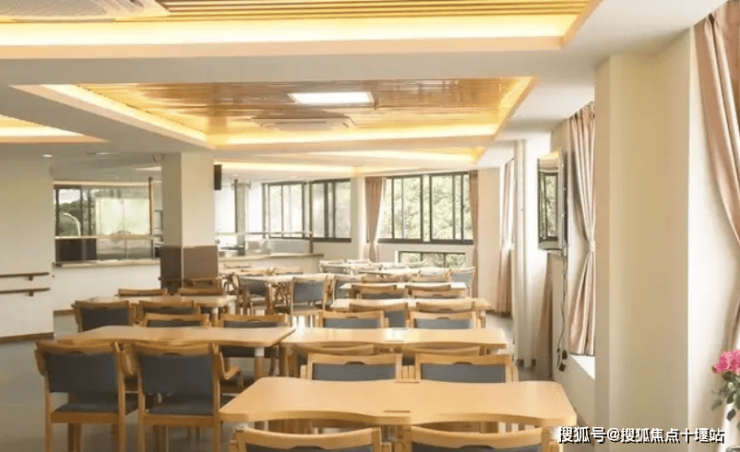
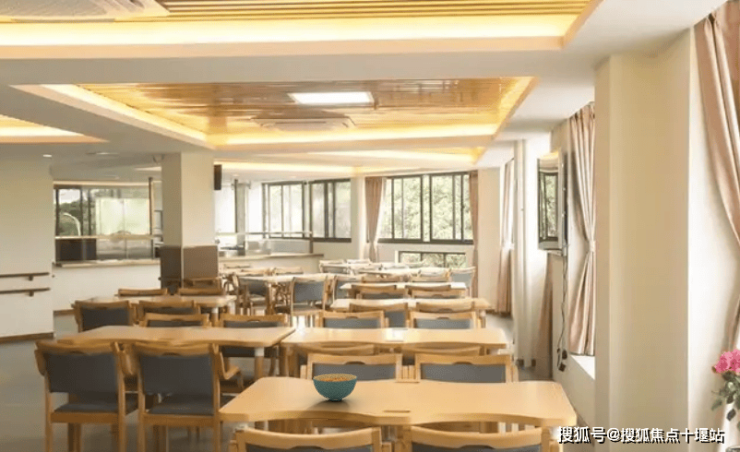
+ cereal bowl (335, 388)
